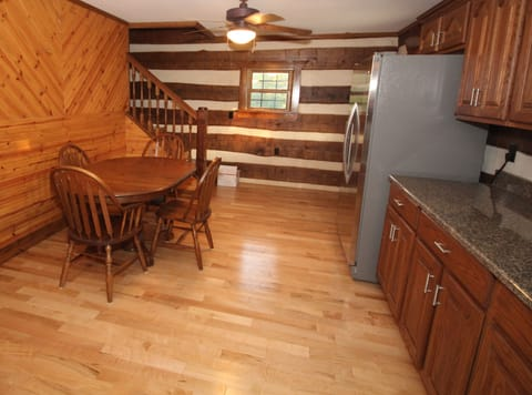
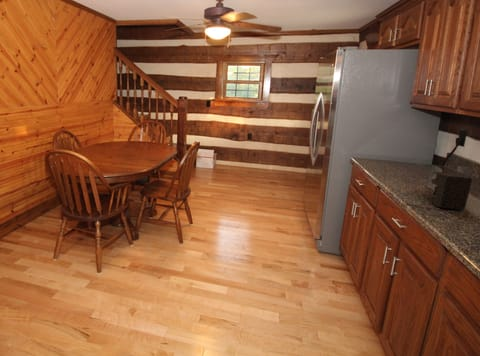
+ coffee maker (434, 191)
